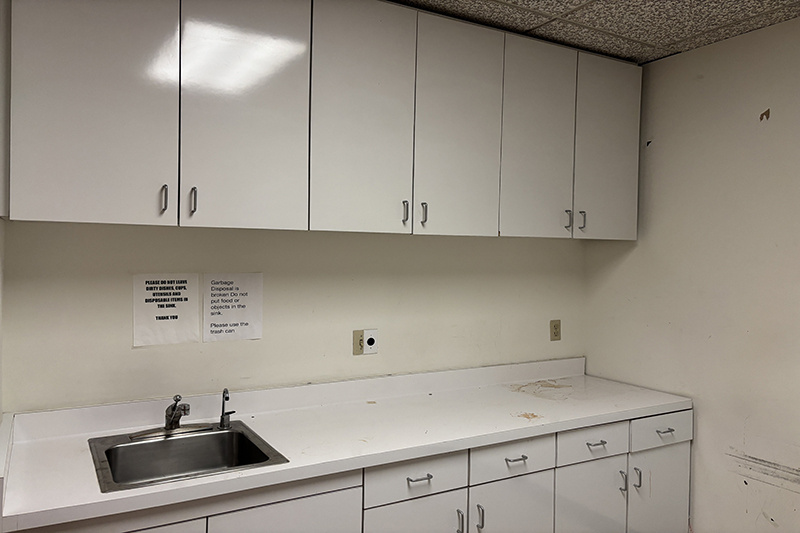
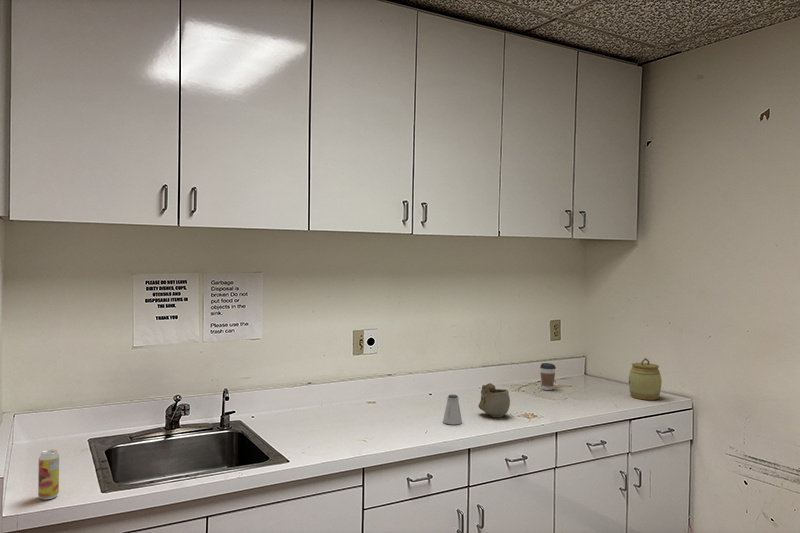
+ mug (494, 400)
+ saltshaker (452, 408)
+ beverage can (48, 473)
+ jar (644, 377)
+ coffee cup (547, 376)
